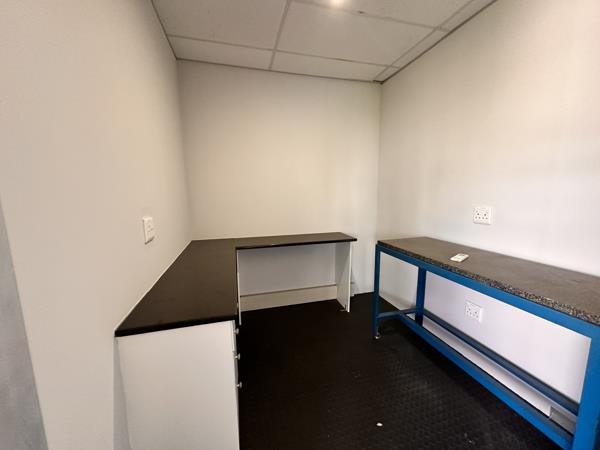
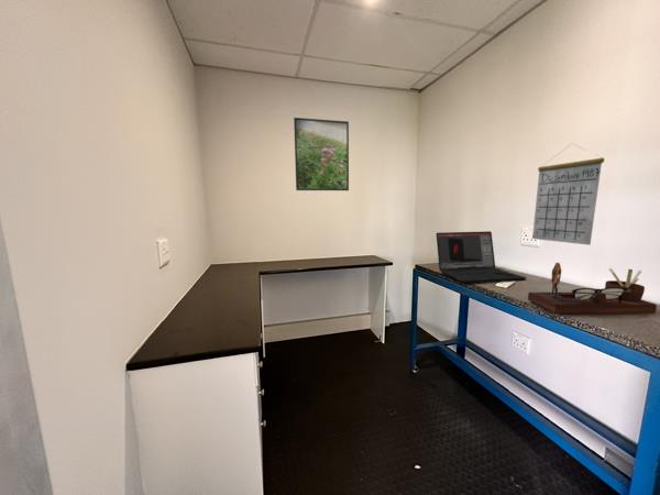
+ calendar (564, 194)
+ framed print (322, 155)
+ desk organizer (593, 288)
+ laptop (477, 254)
